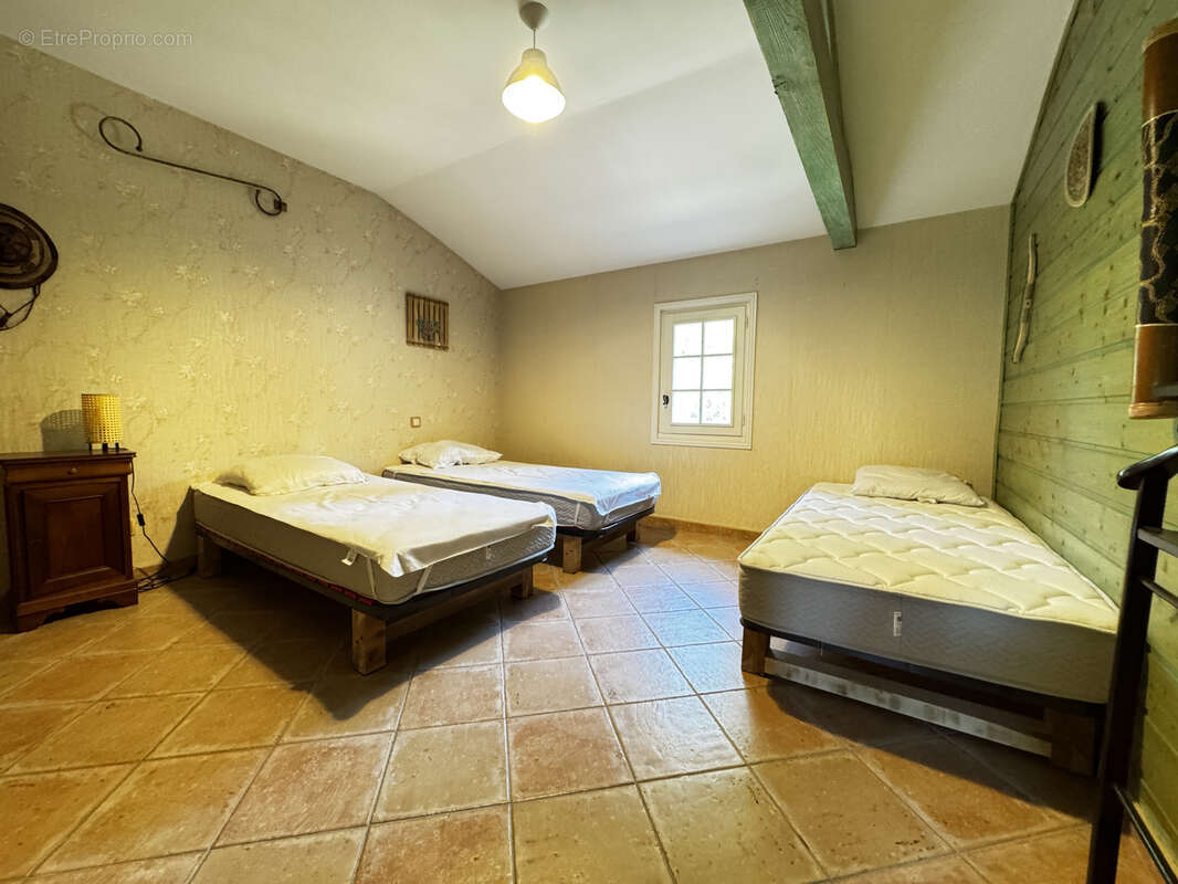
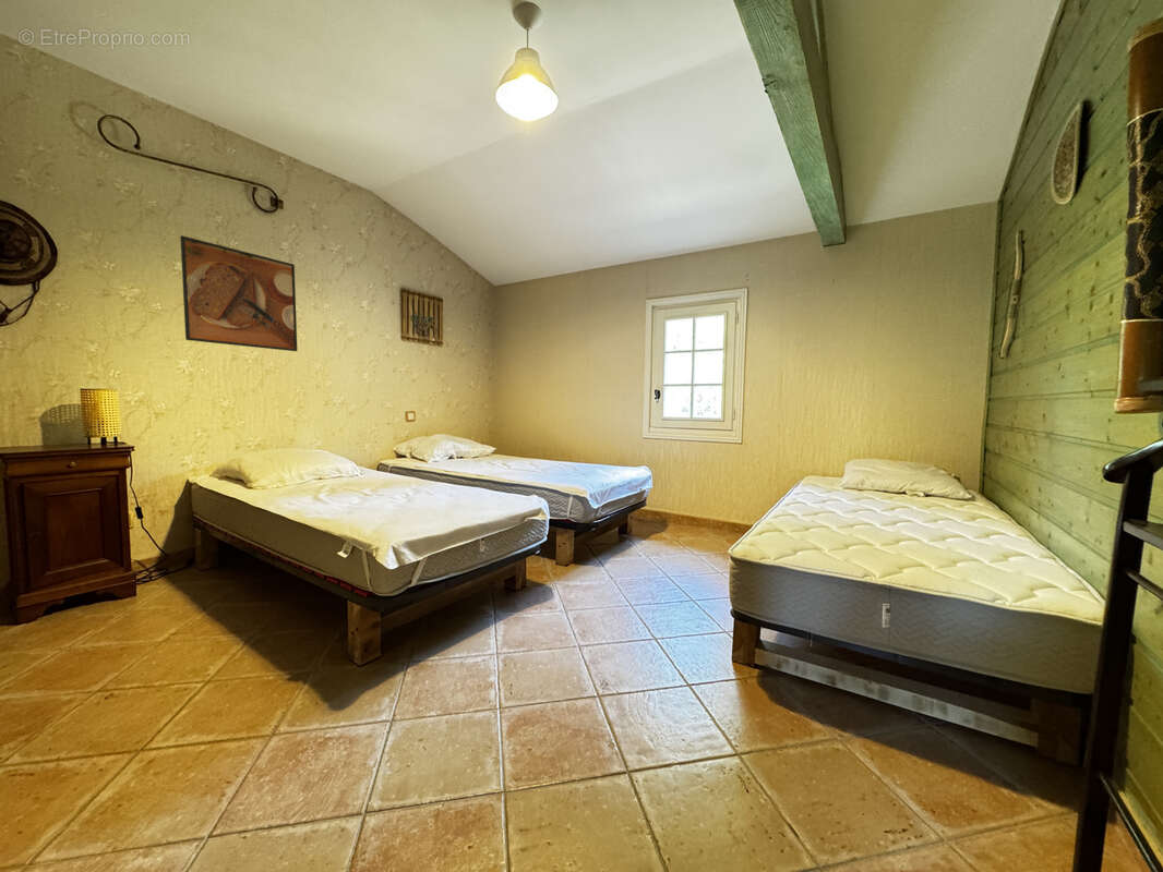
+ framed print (244, 299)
